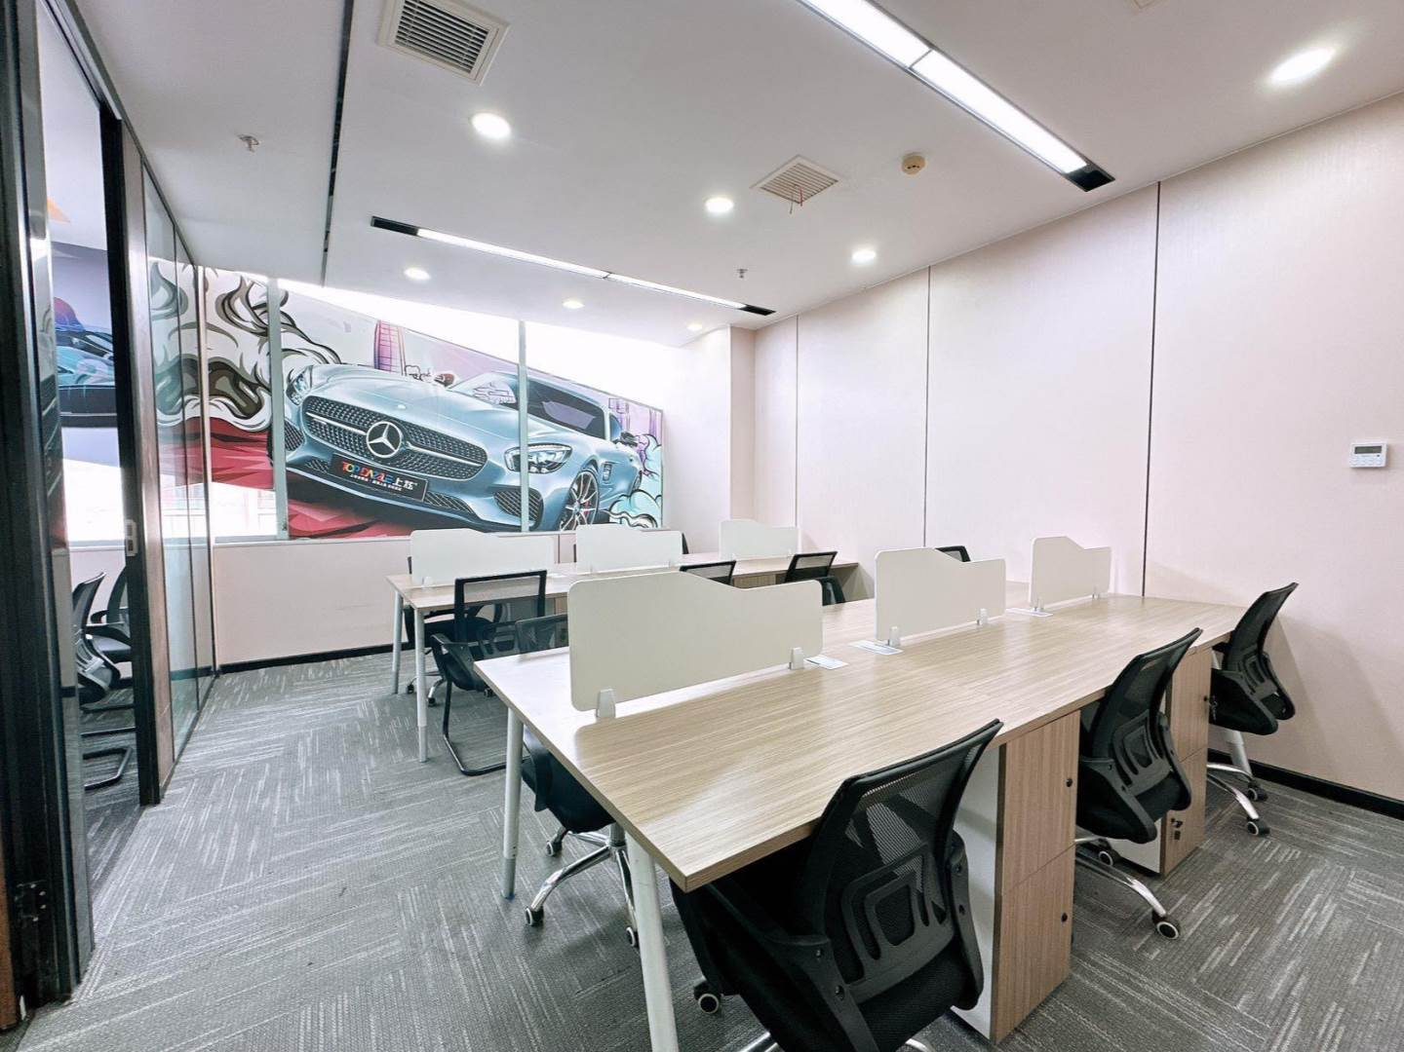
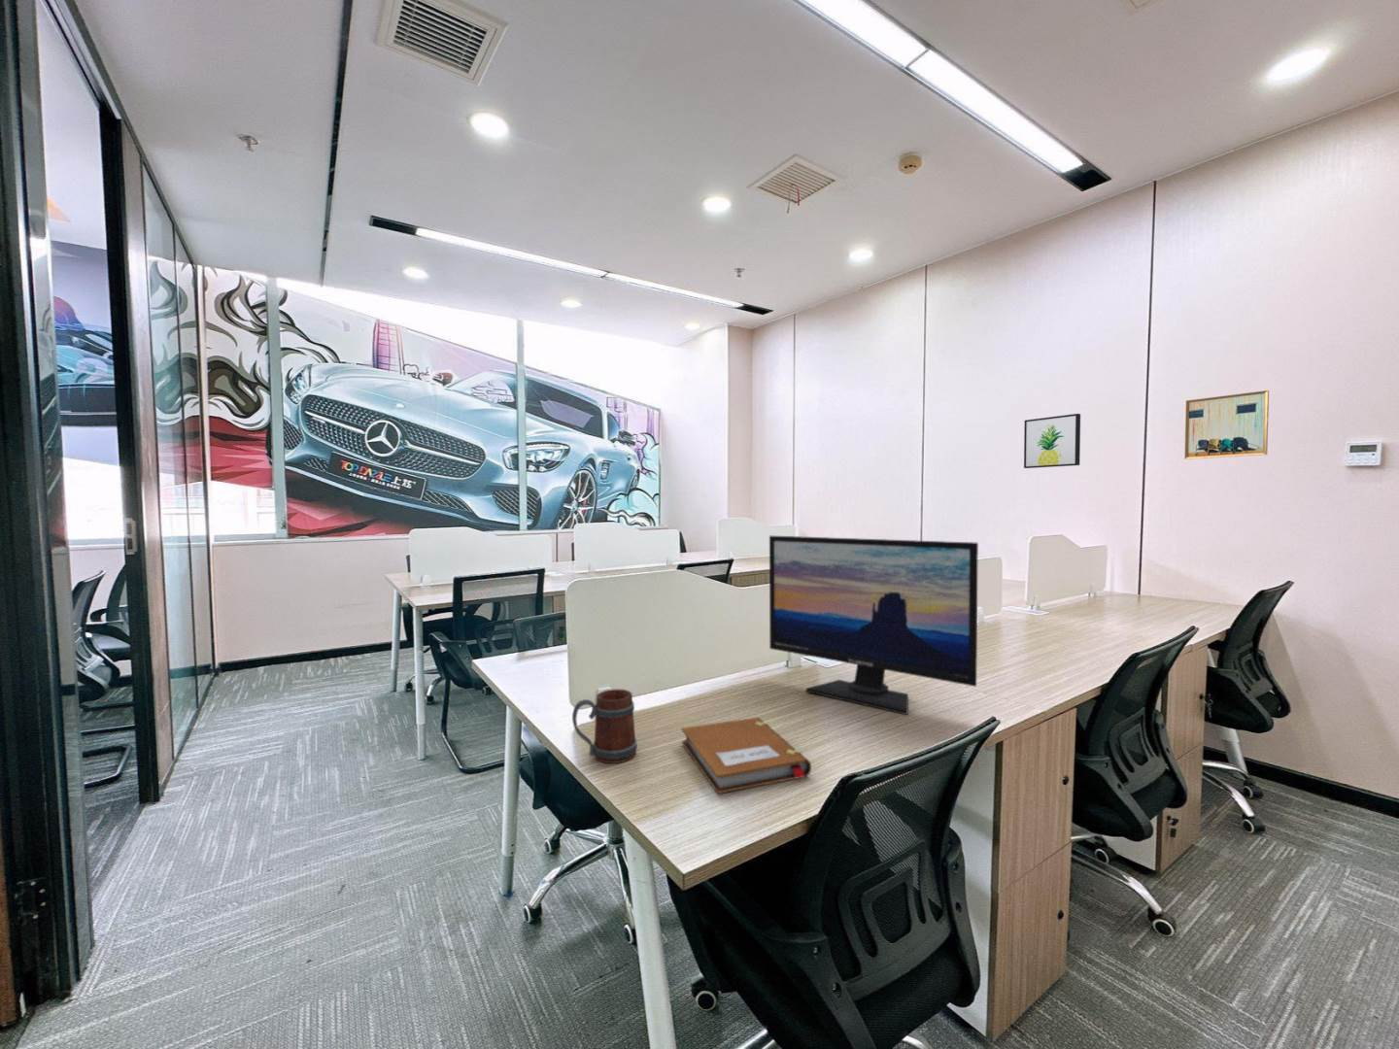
+ mug (605, 725)
+ wall art (1224, 426)
+ notebook (744, 750)
+ computer monitor (866, 616)
+ wall art (1051, 442)
